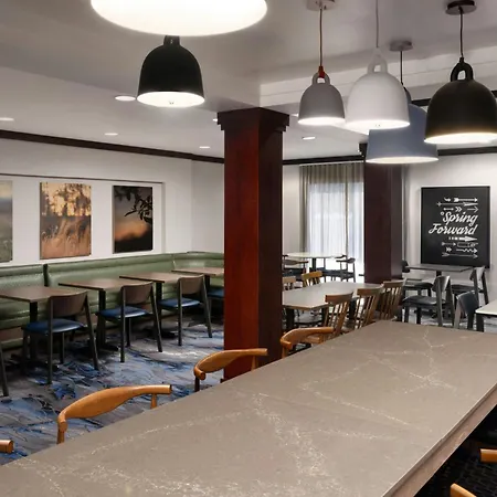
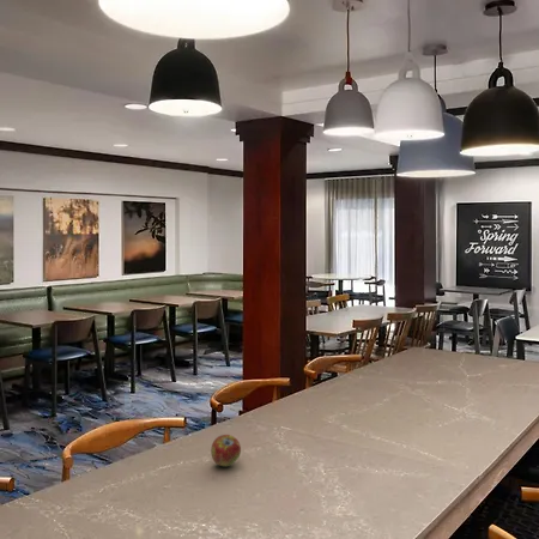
+ fruit (225, 450)
